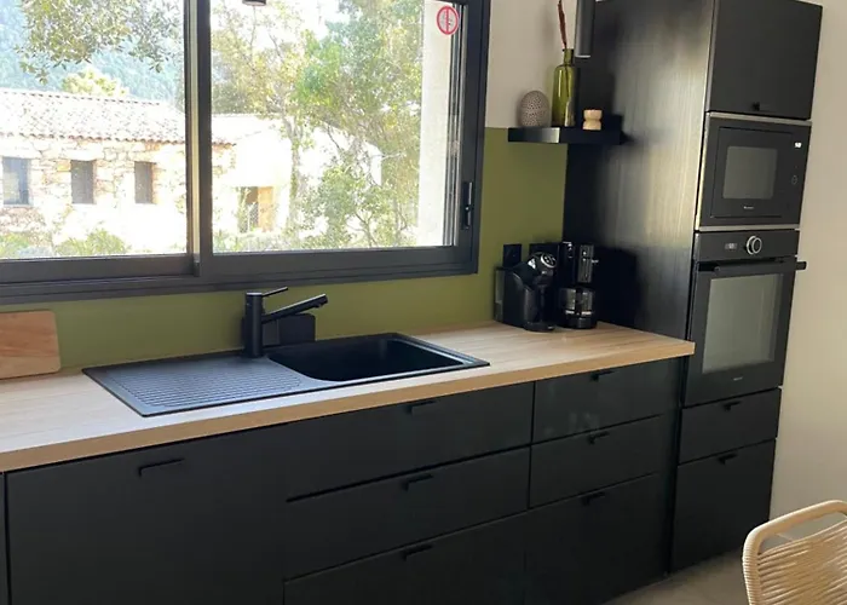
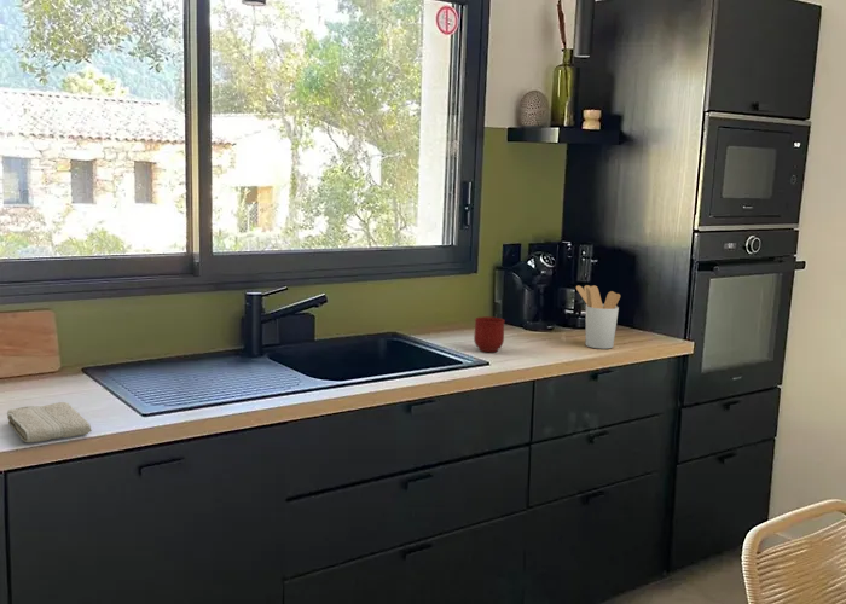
+ washcloth (47, 420)
+ utensil holder (596, 314)
+ mug (486, 333)
